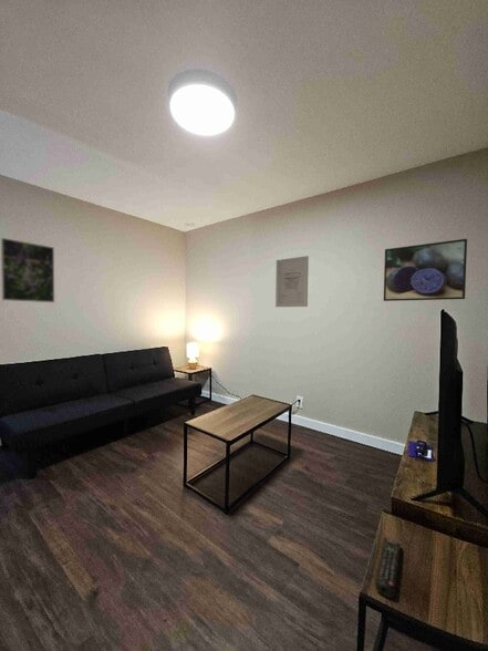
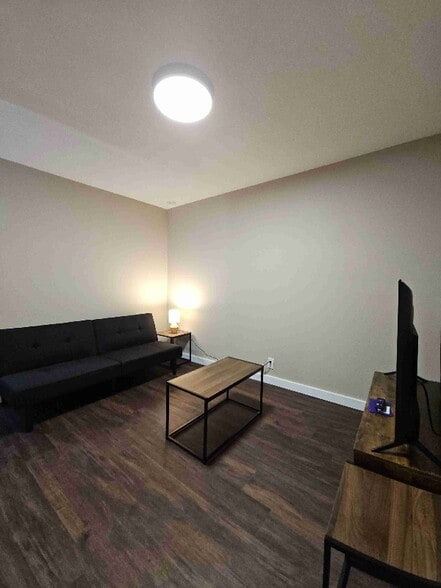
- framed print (29, 272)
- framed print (422, 272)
- remote control (388, 562)
- wall art (291, 282)
